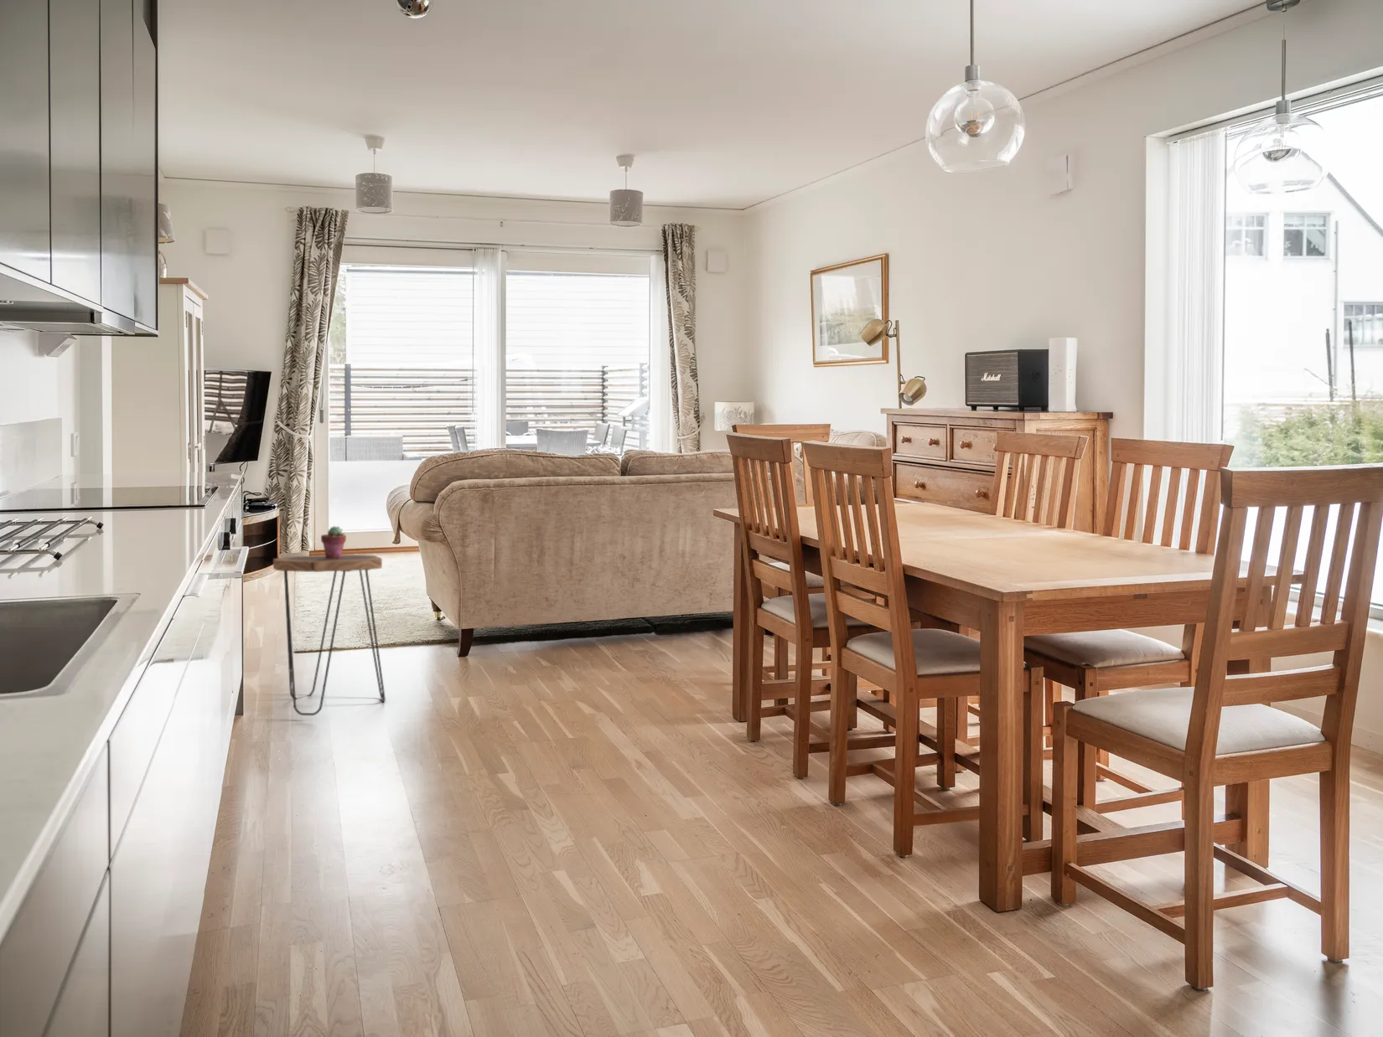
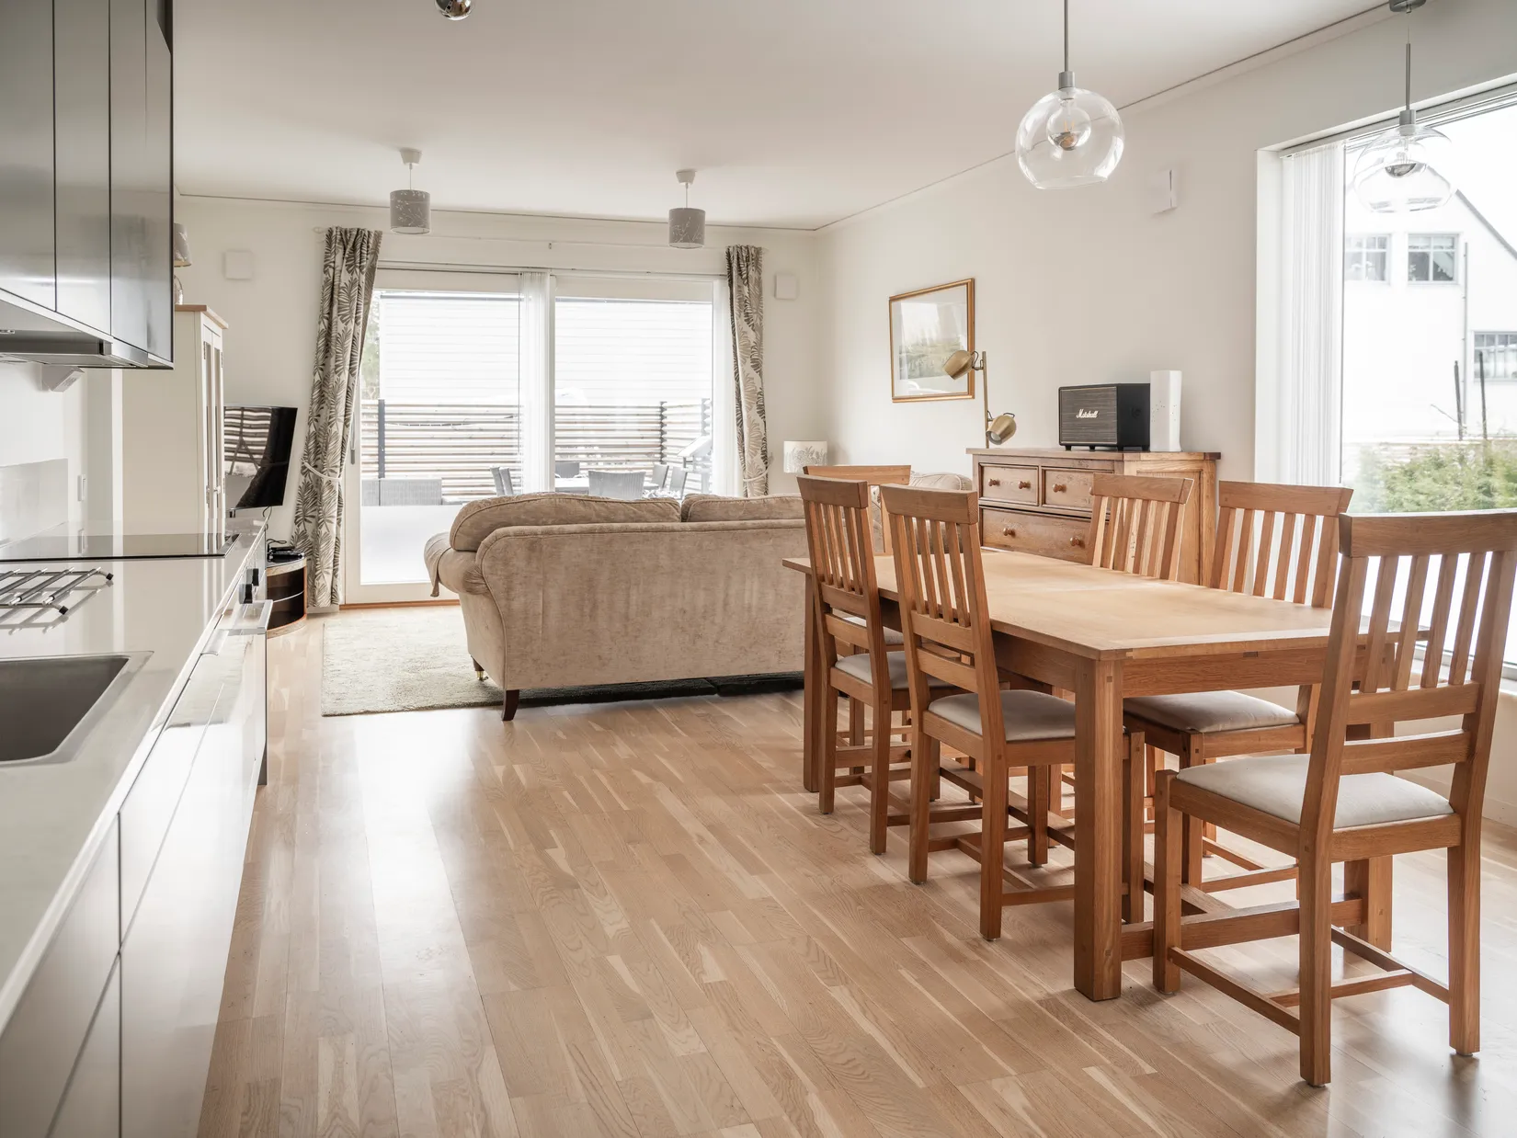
- potted succulent (333, 541)
- side table (332, 631)
